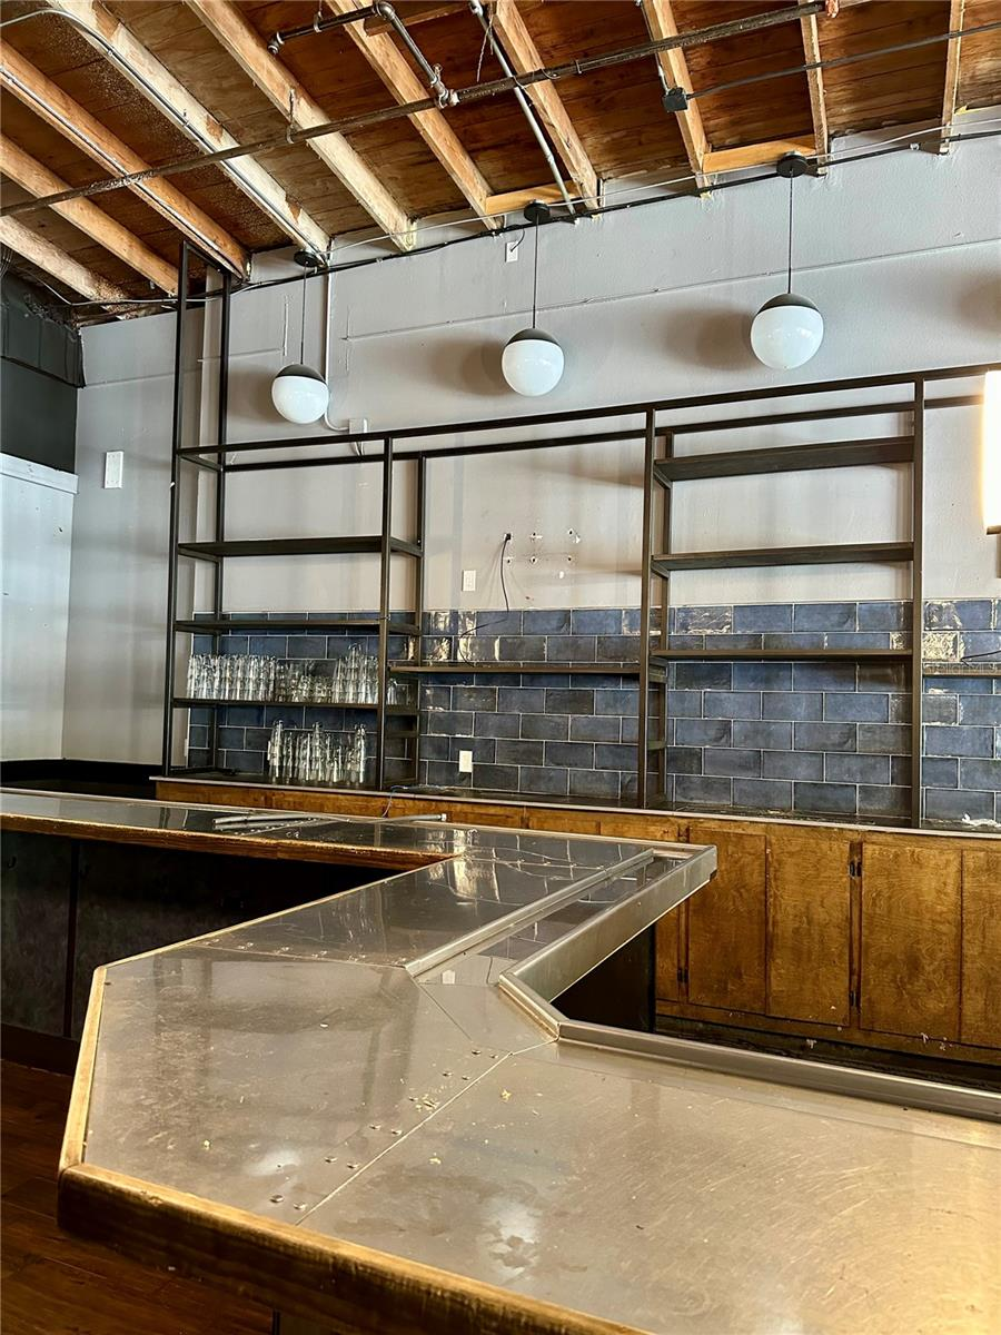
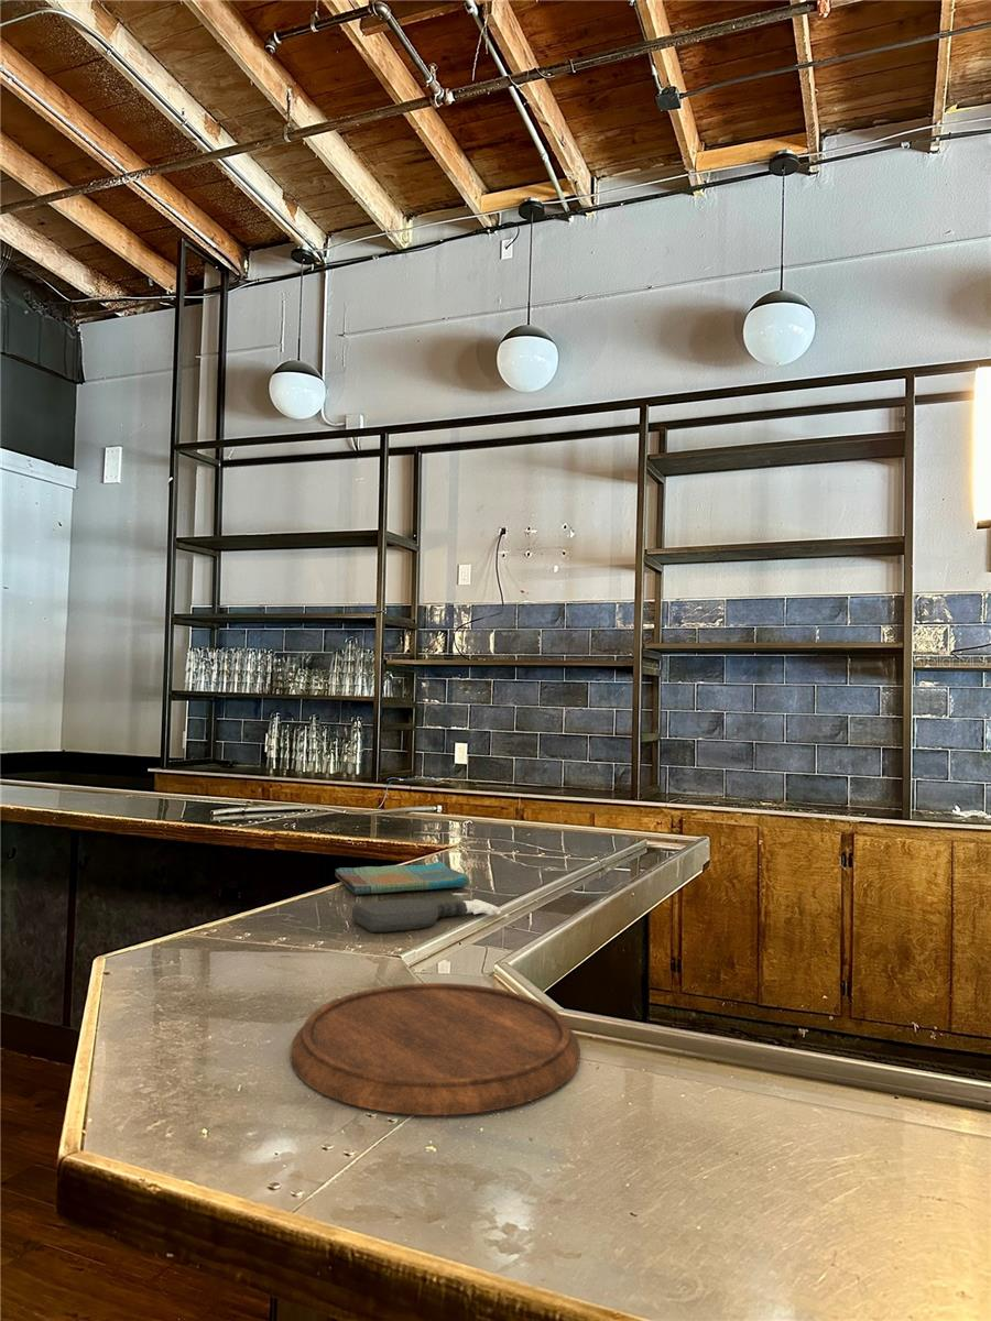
+ spray bottle (427, 910)
+ dish towel (401, 876)
+ cutting board (436, 1037)
